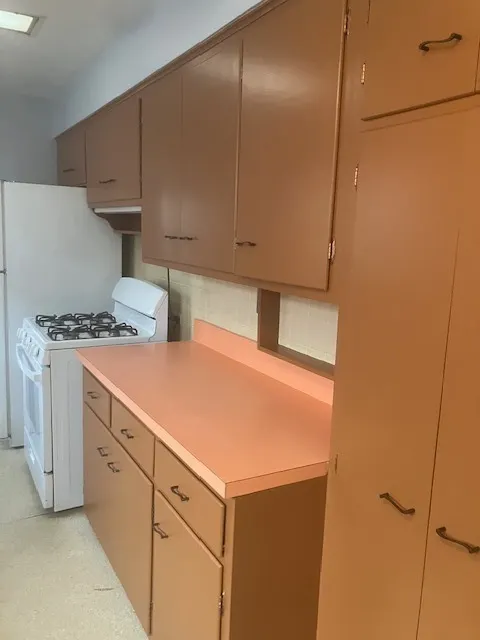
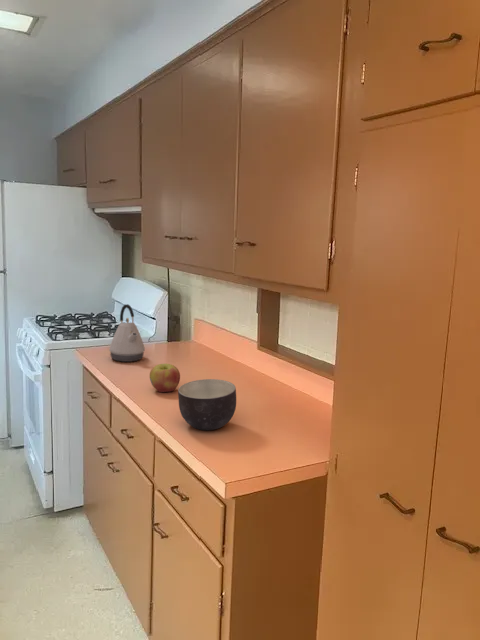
+ kettle (127, 332)
+ apple (164, 378)
+ bowl (207, 405)
